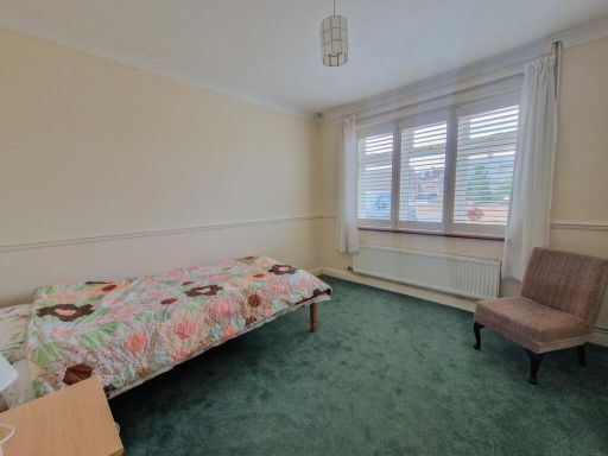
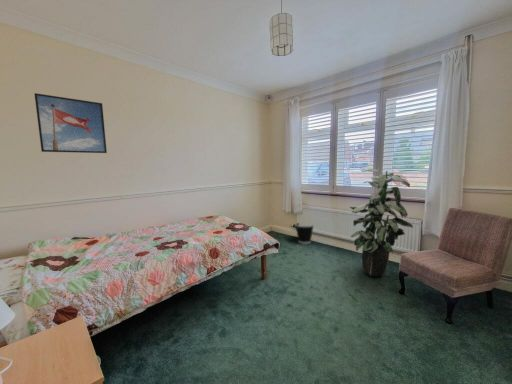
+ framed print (73, 125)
+ indoor plant (376, 221)
+ wastebasket (304, 232)
